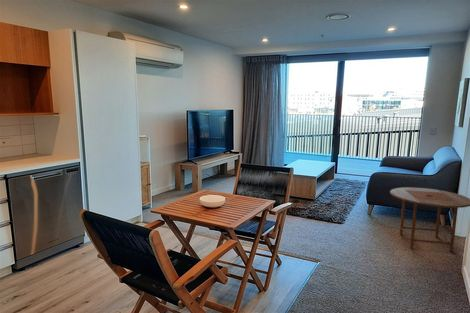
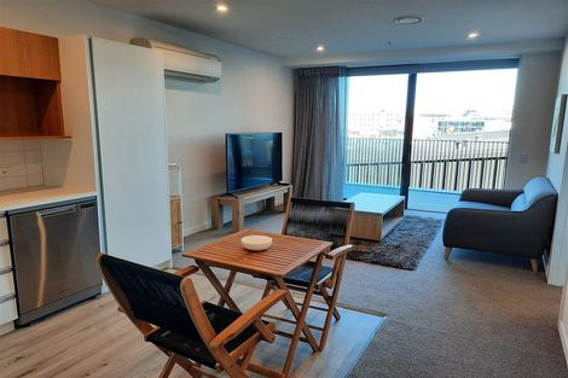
- side table (423, 228)
